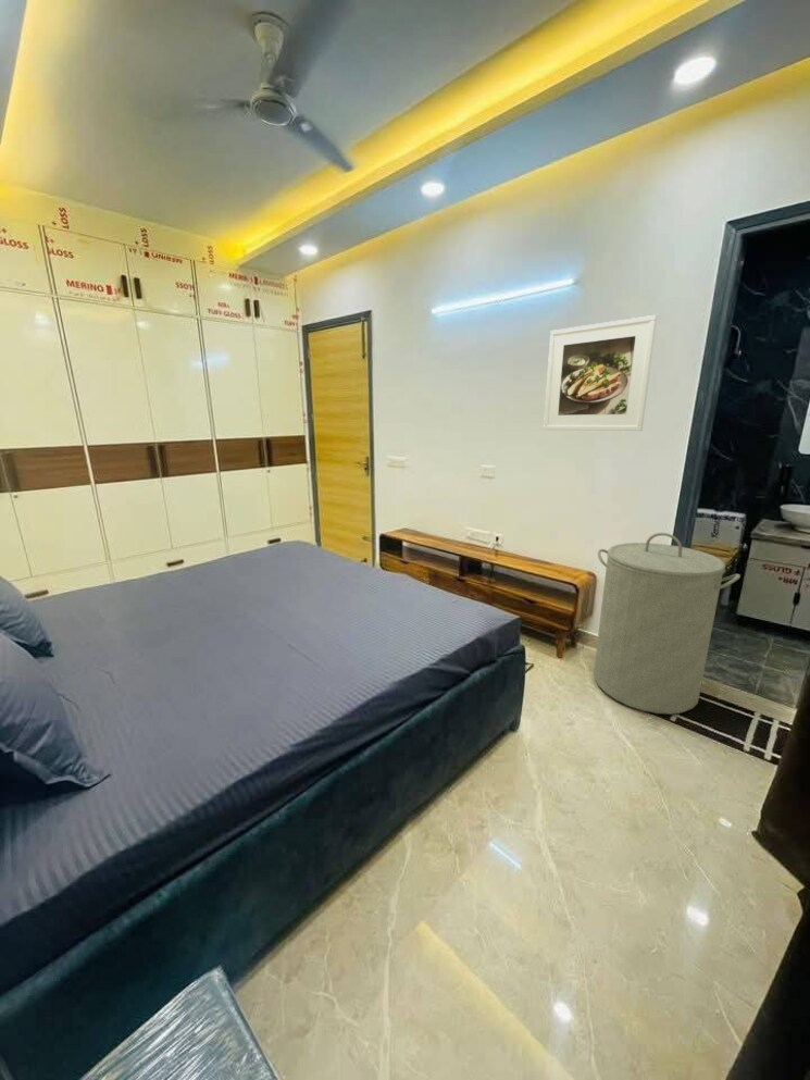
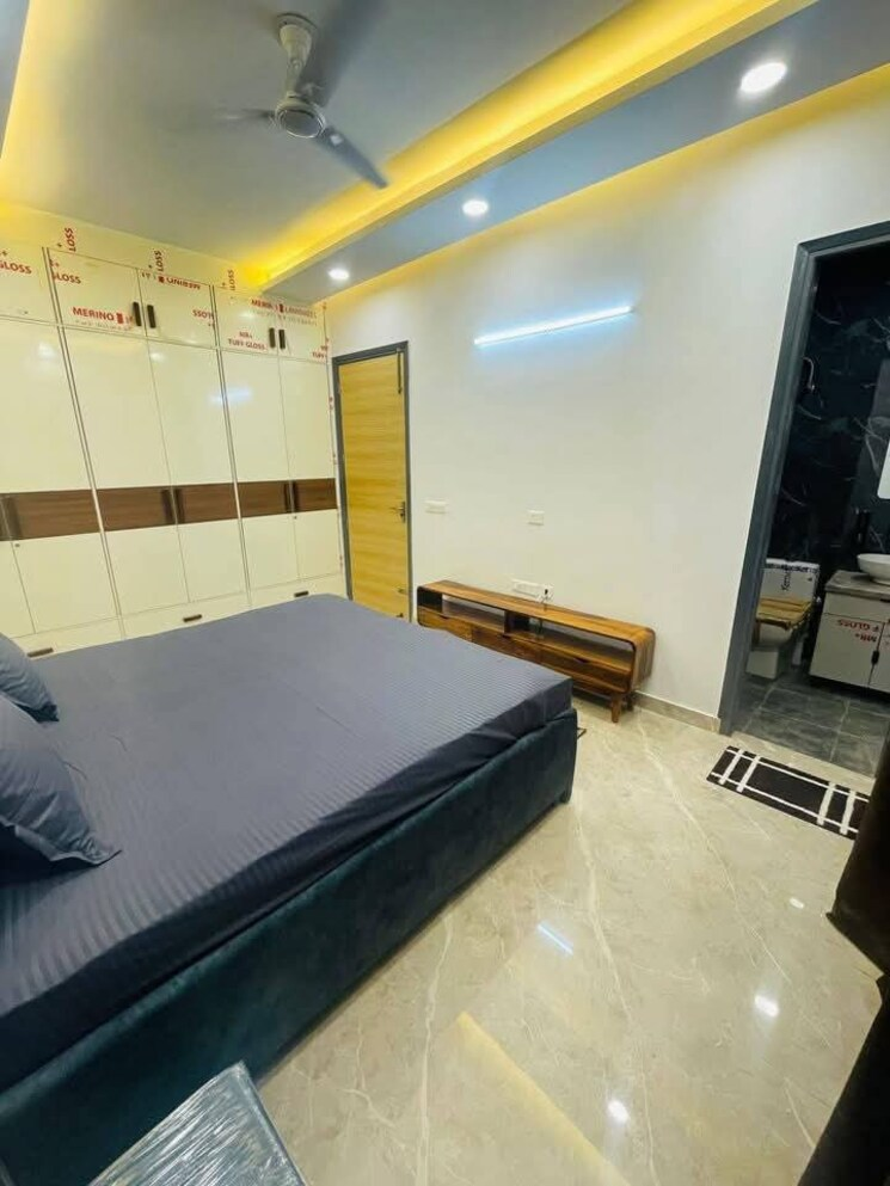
- laundry hamper (655, 612)
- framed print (594, 378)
